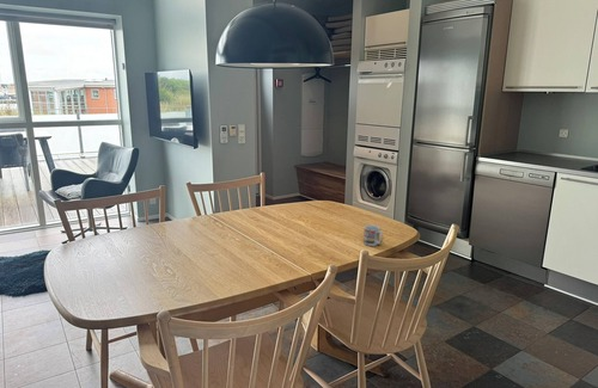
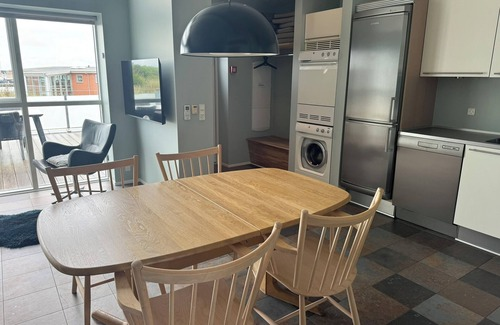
- cup (373, 235)
